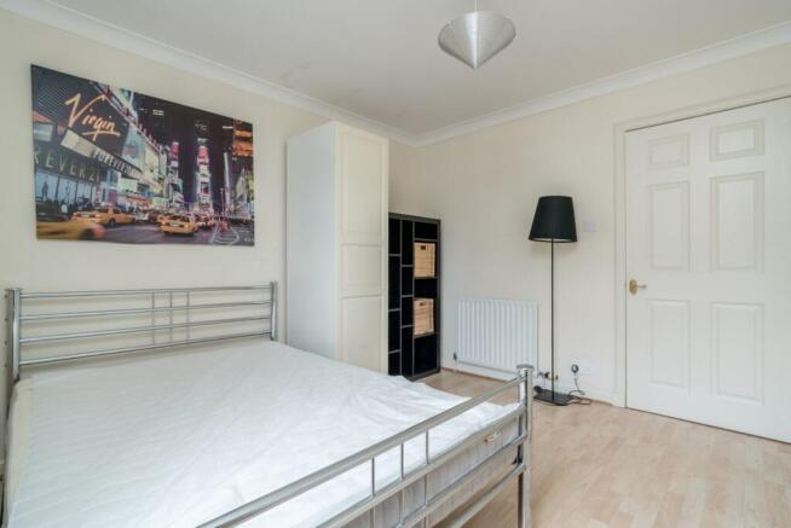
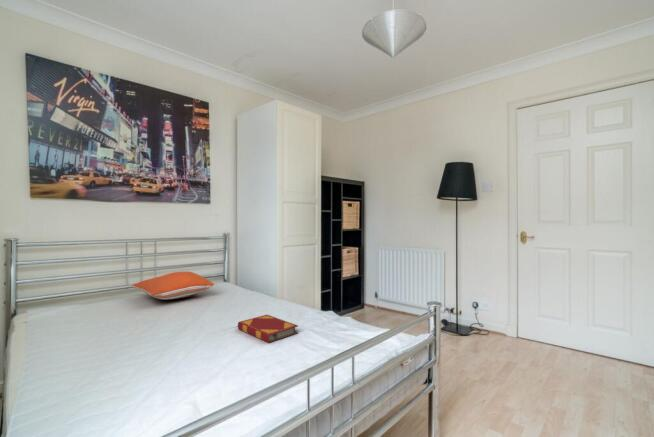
+ pillow (173, 285)
+ hardback book (267, 327)
